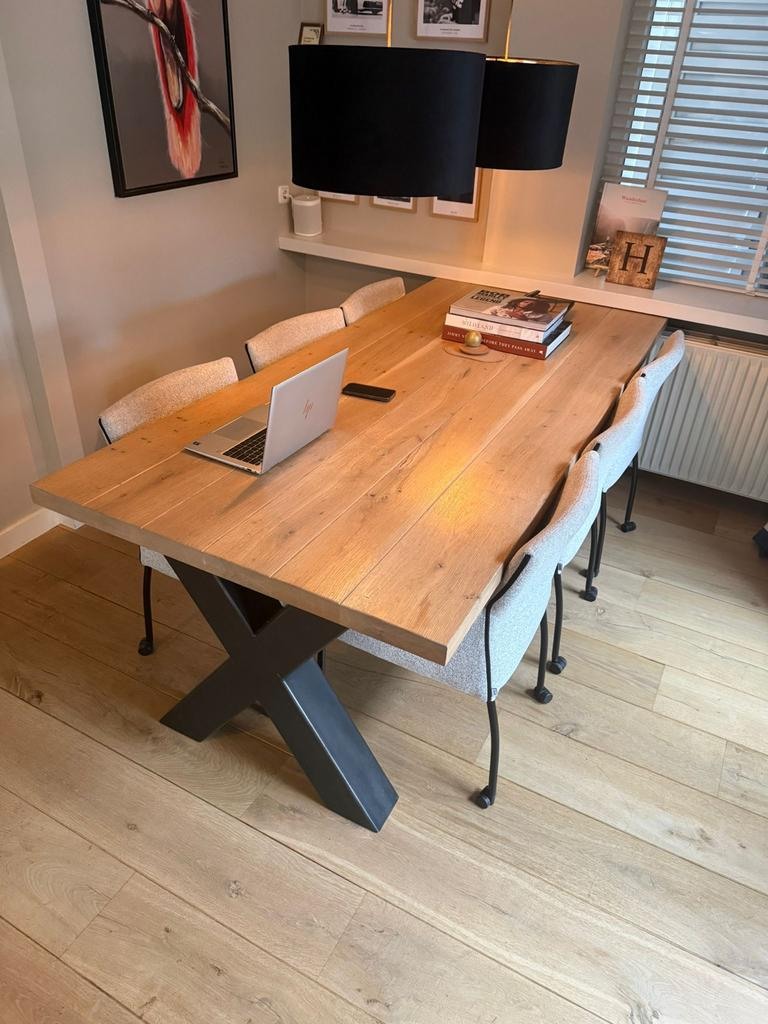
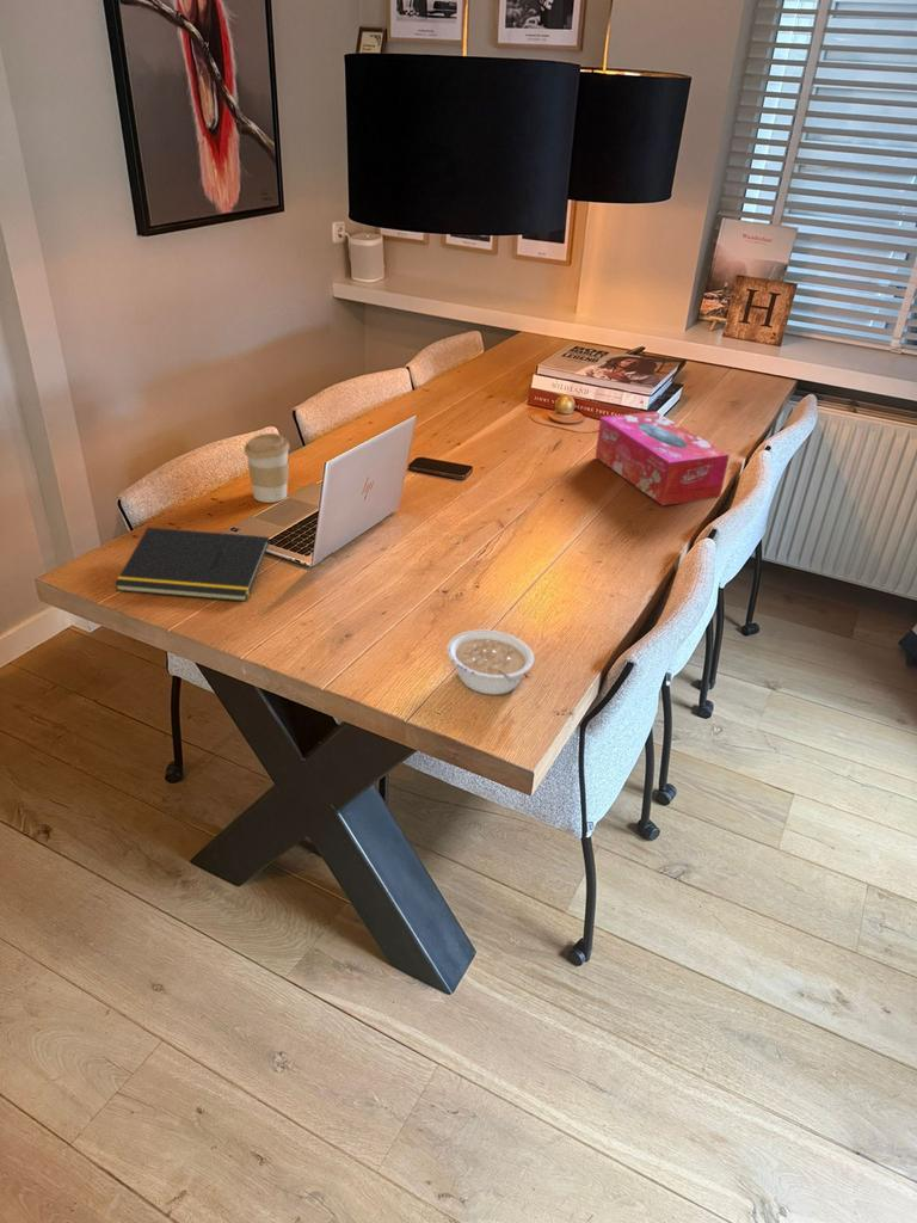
+ legume (492, 664)
+ tissue box (658, 455)
+ coffee cup (267, 467)
+ notepad (195, 563)
